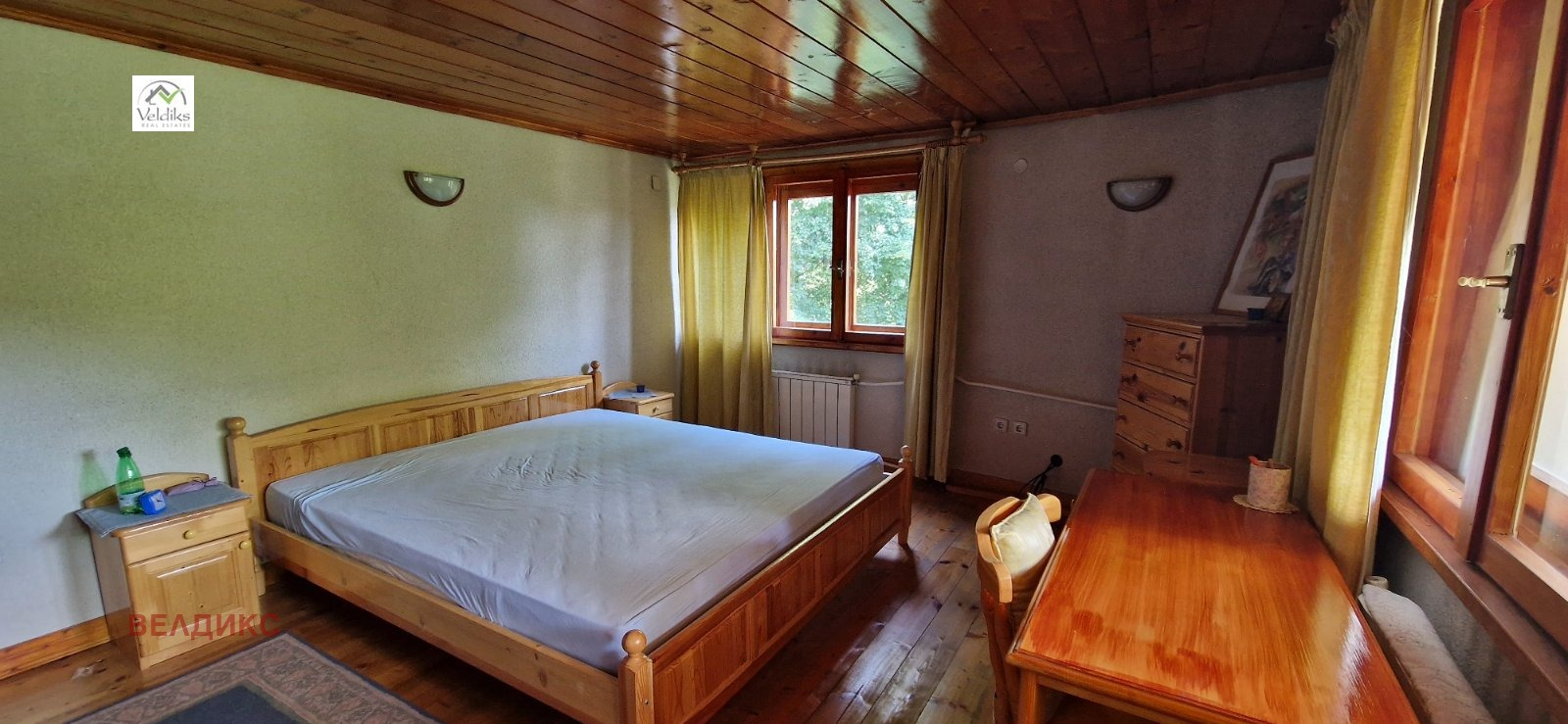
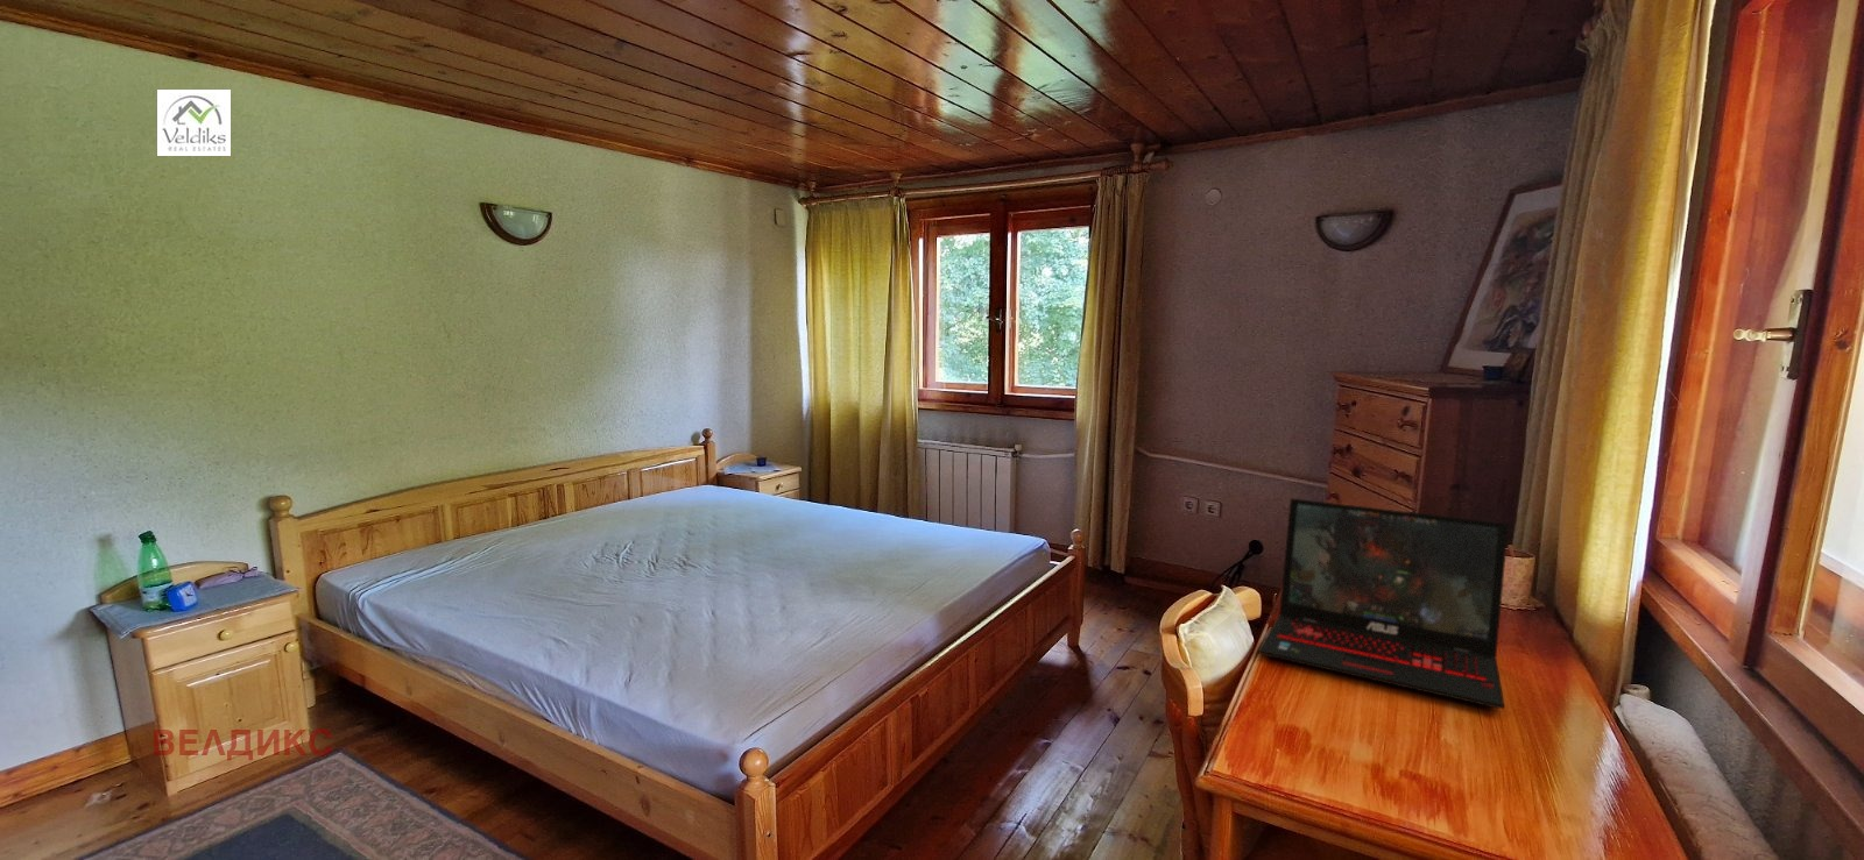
+ laptop (1381, 590)
